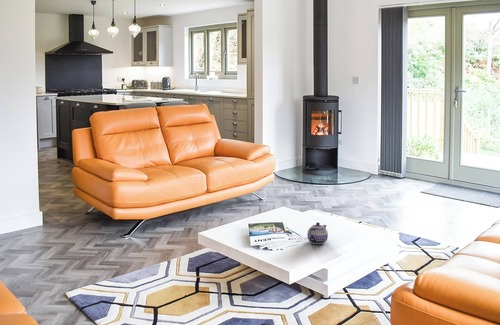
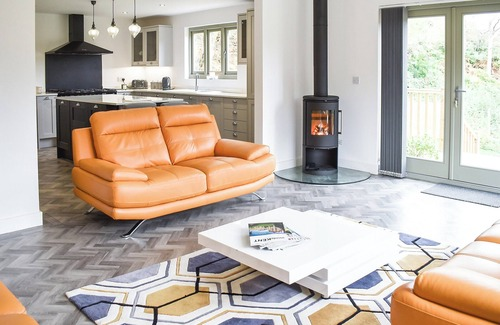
- teapot (317, 232)
